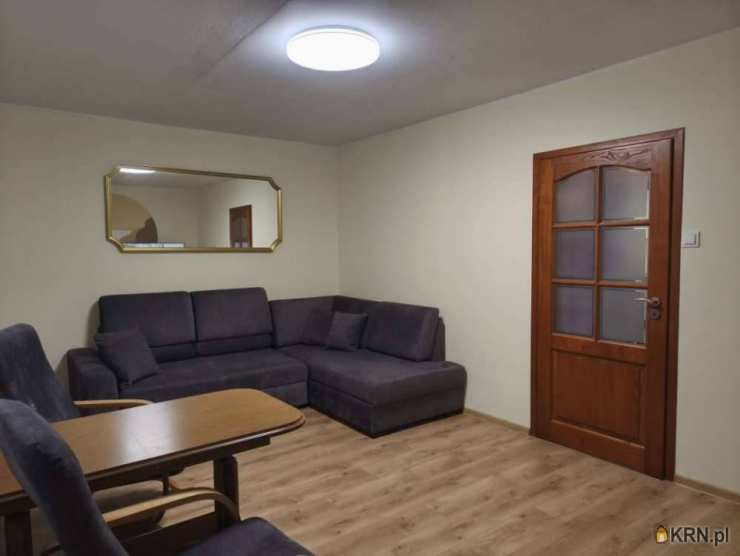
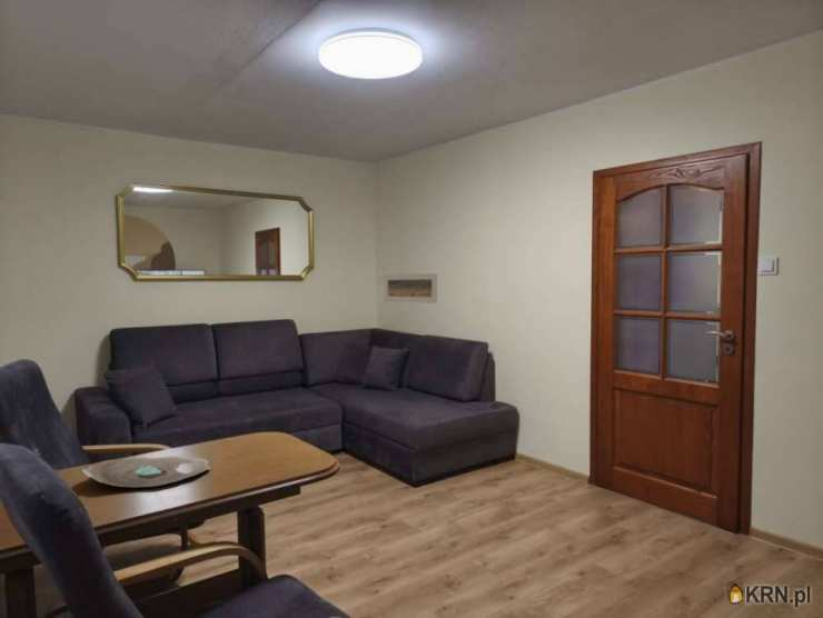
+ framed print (409, 288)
+ decorative bowl (150, 466)
